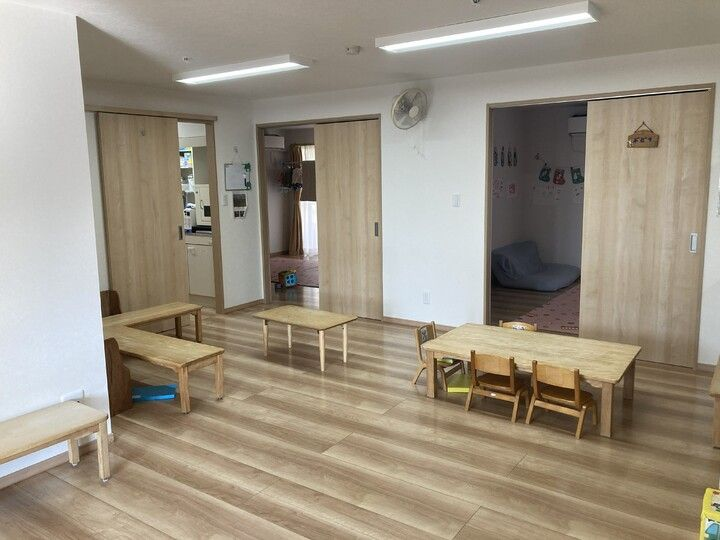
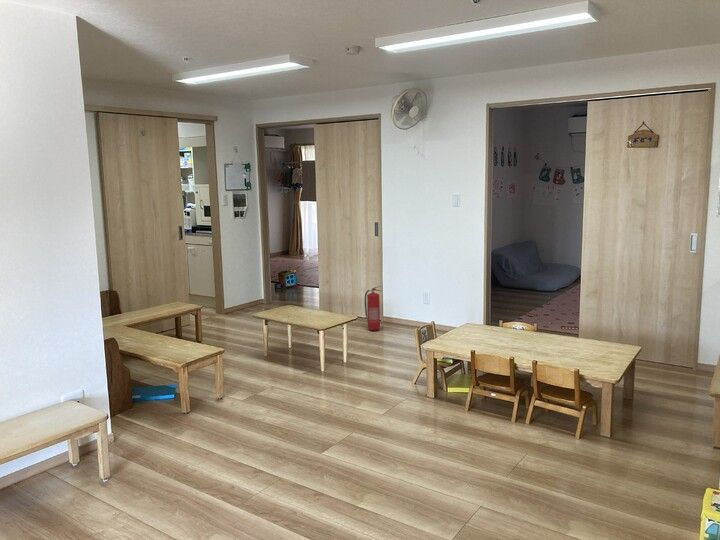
+ fire extinguisher (373, 308)
